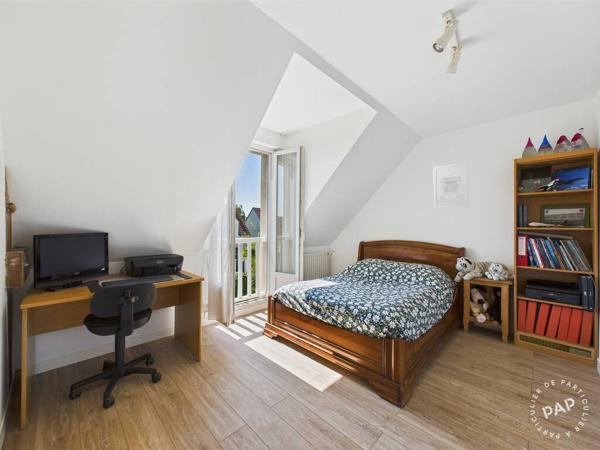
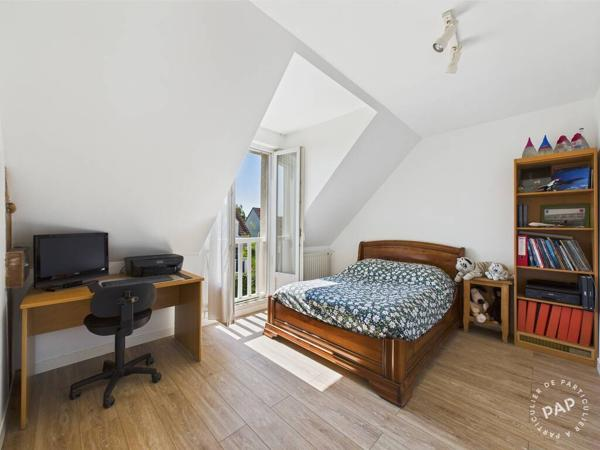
- wall art (450, 186)
